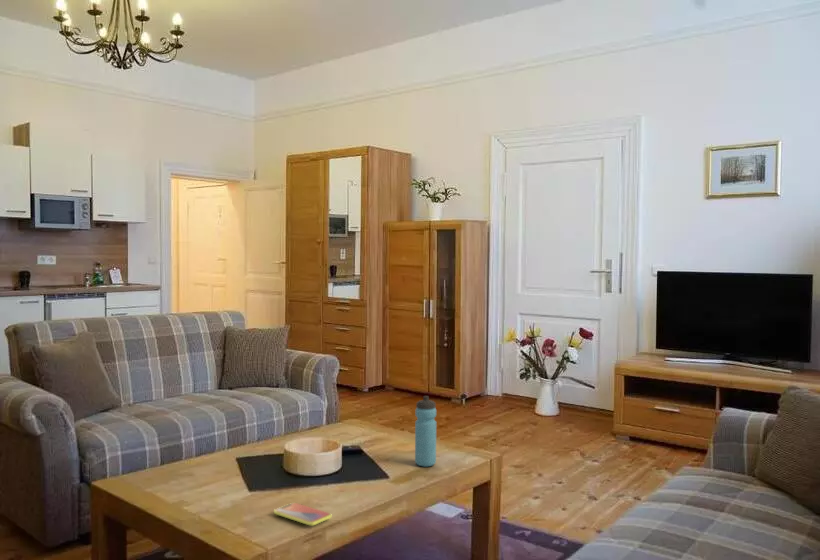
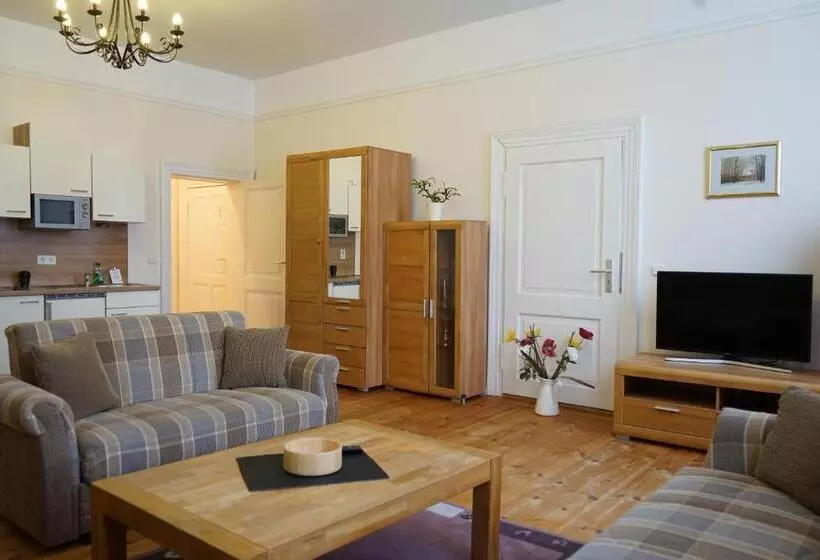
- water bottle (425, 430)
- smartphone (302, 514)
